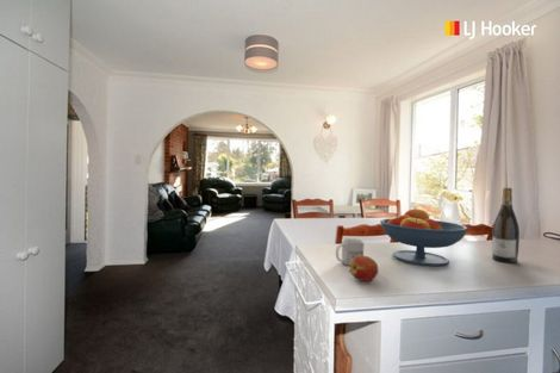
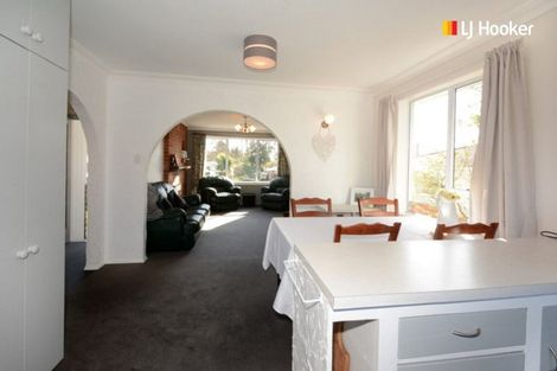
- wine bottle (505, 223)
- apple (363, 267)
- fruit bowl (421, 235)
- mug (348, 251)
